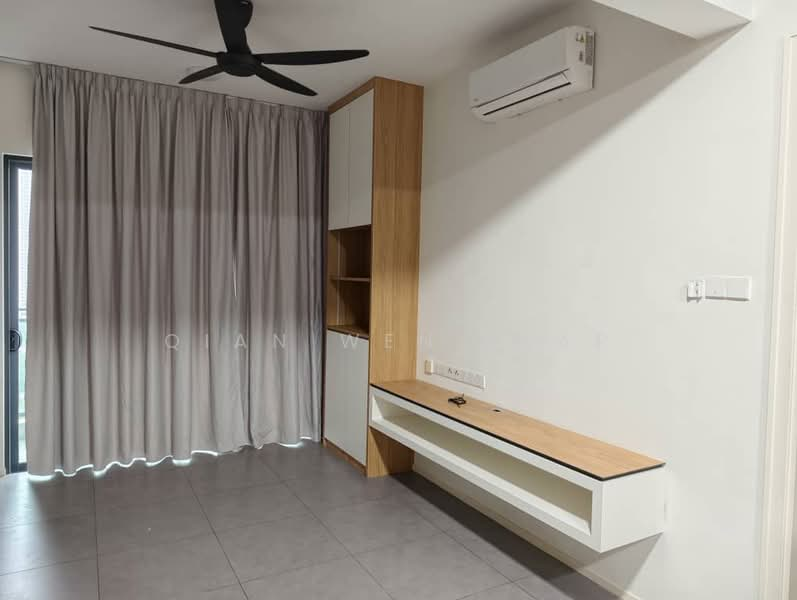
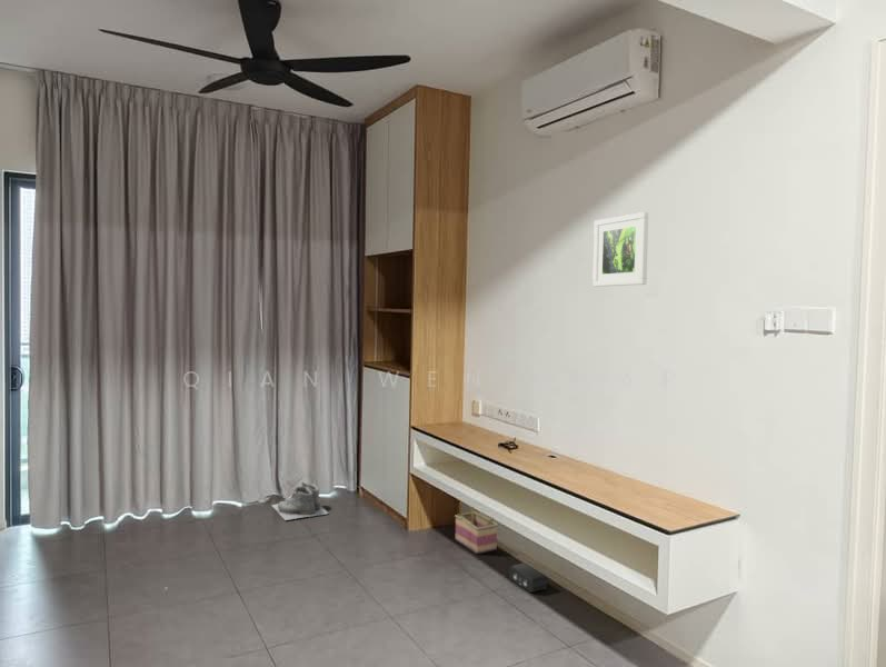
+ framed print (619, 250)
+ basket (476, 520)
+ boots (299, 496)
+ speaker (527, 577)
